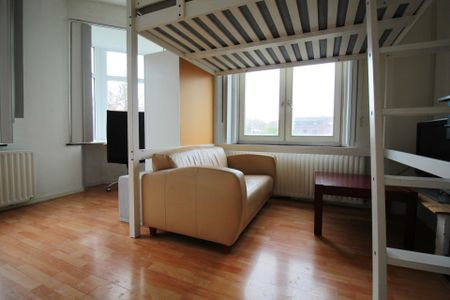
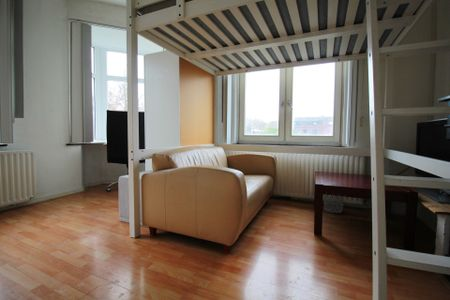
+ wastebasket (333, 197)
